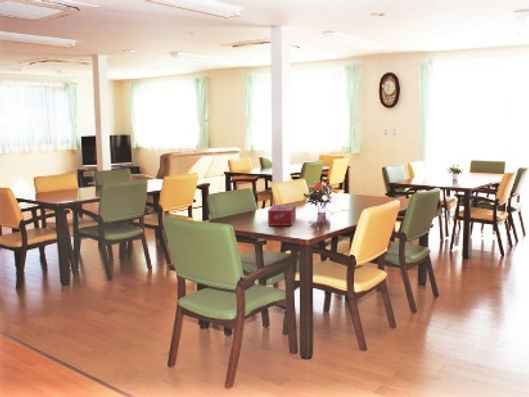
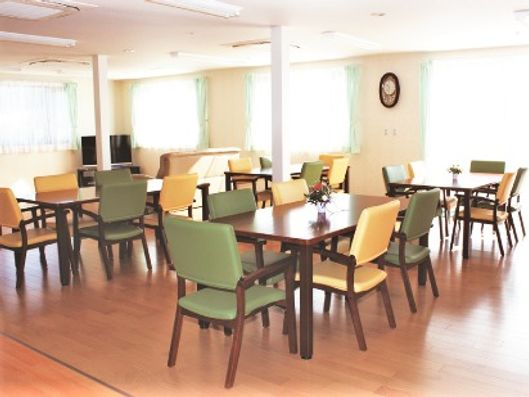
- tissue box (282, 214)
